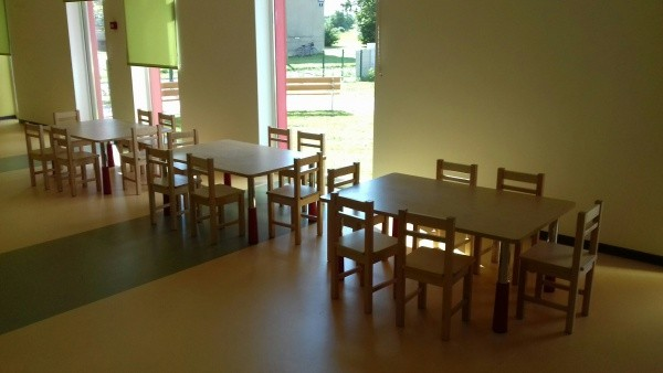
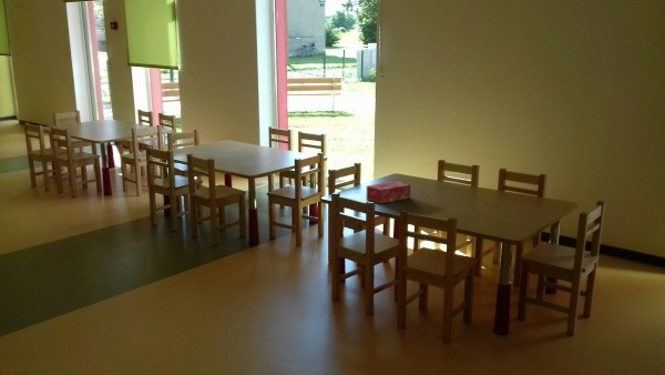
+ tissue box (388, 192)
